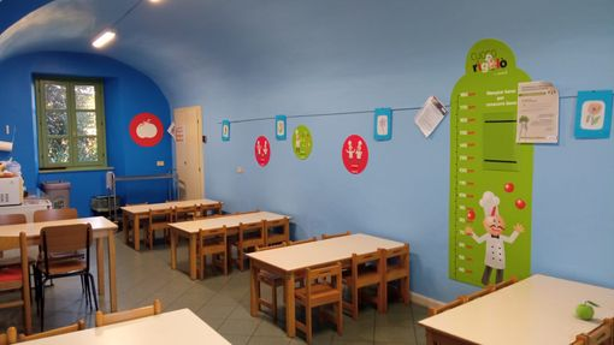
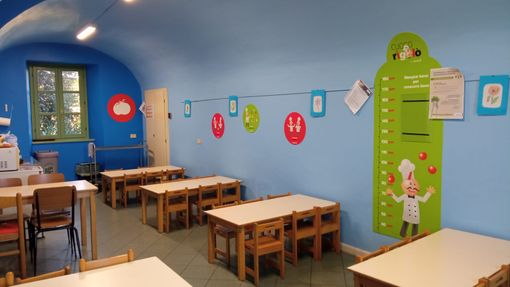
- fruit (588, 310)
